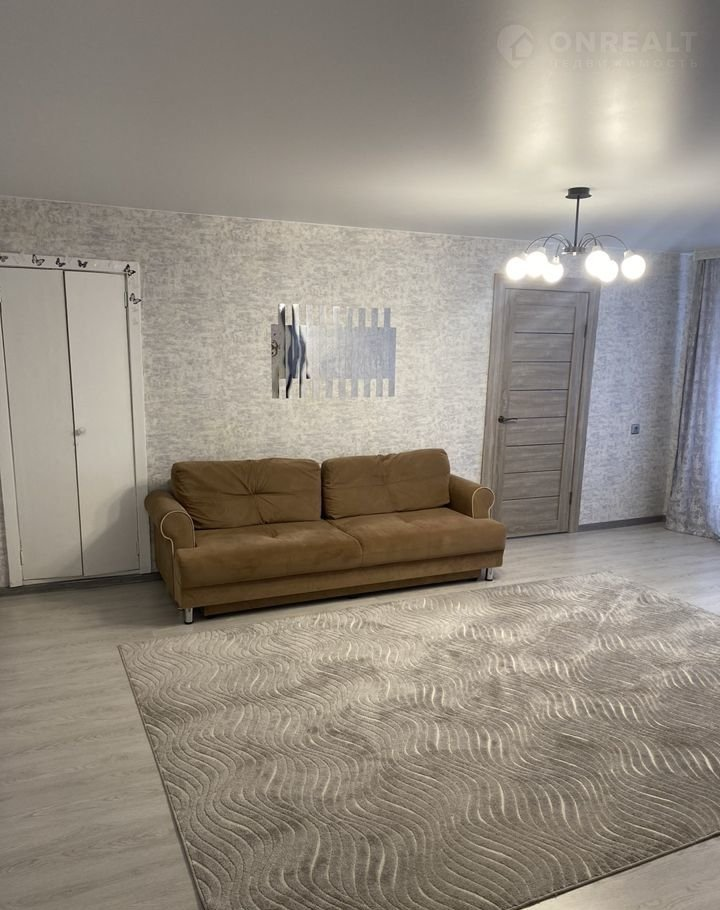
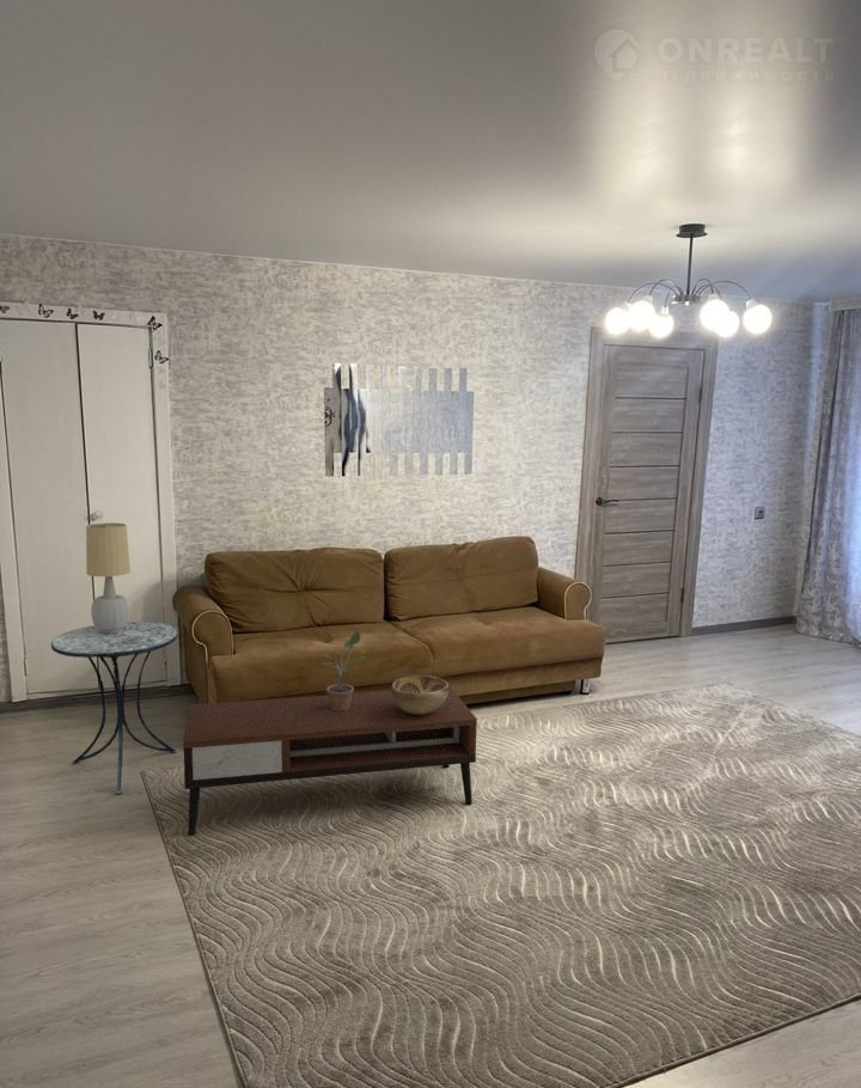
+ table lamp (109, 577)
+ decorative bowl (420, 697)
+ potted plant (338, 671)
+ coffee table (330, 754)
+ side table (120, 702)
